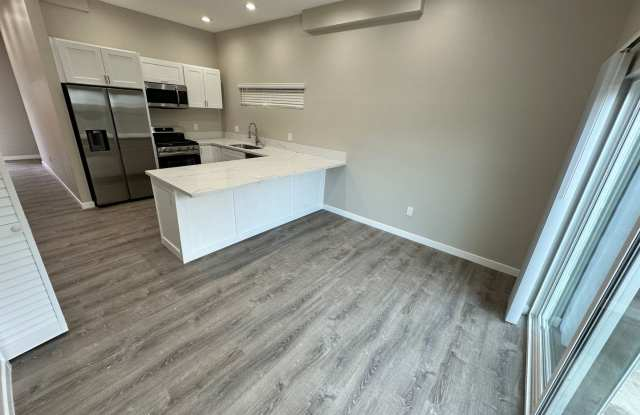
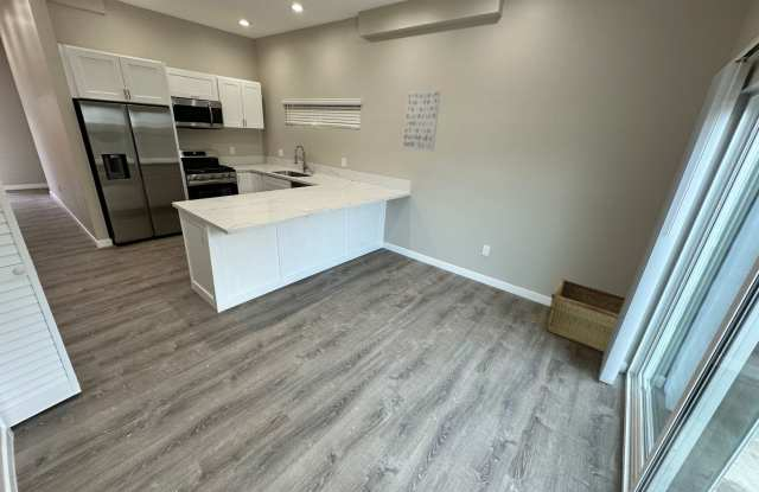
+ wall art (420, 121)
+ hamper (592, 315)
